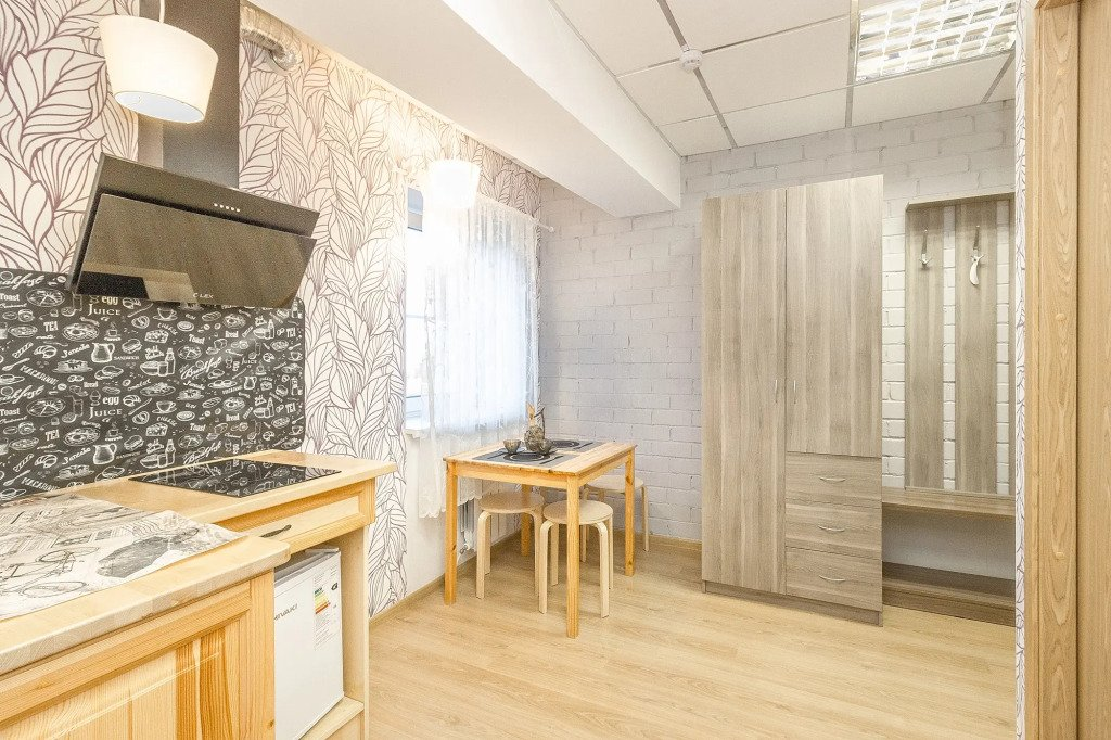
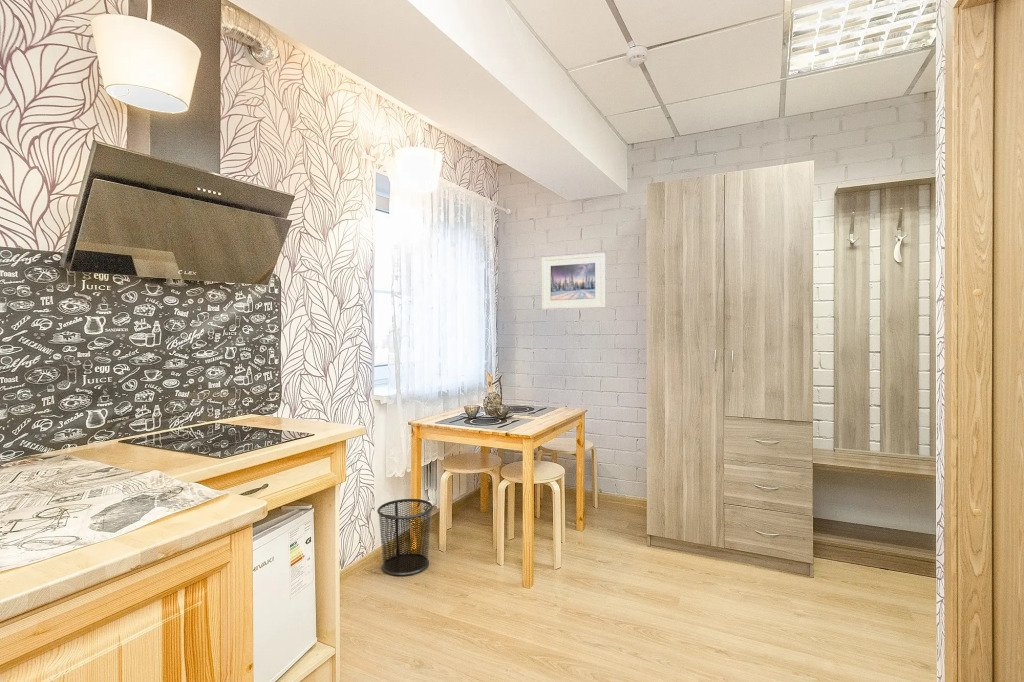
+ waste bin (405, 536)
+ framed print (572, 282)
